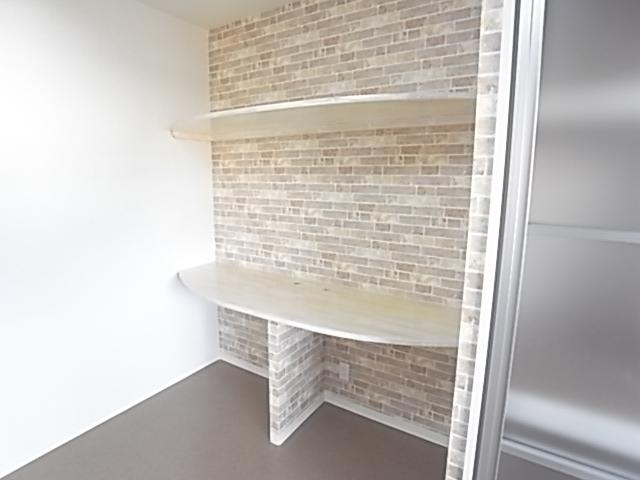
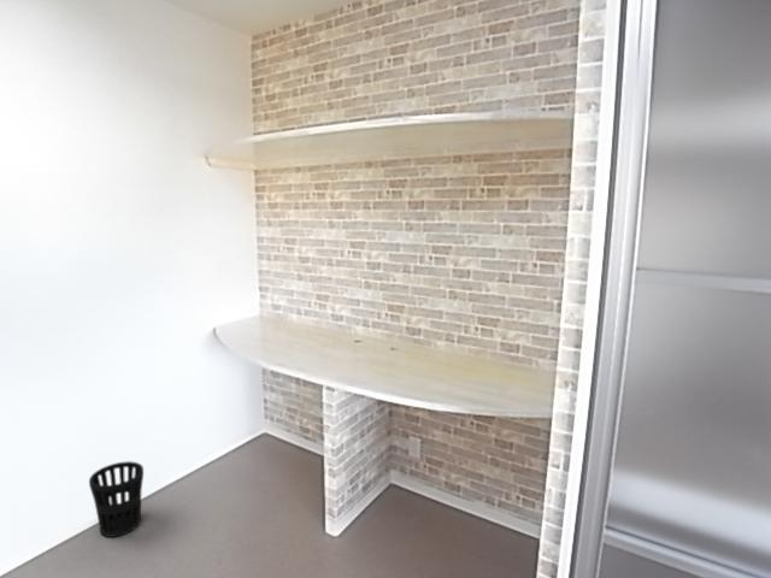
+ wastebasket (117, 500)
